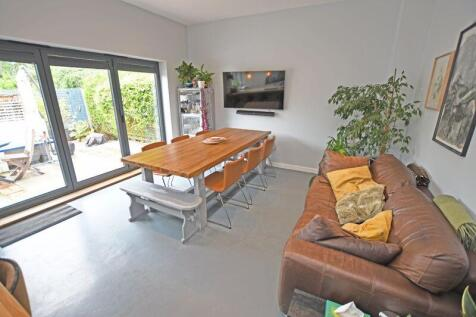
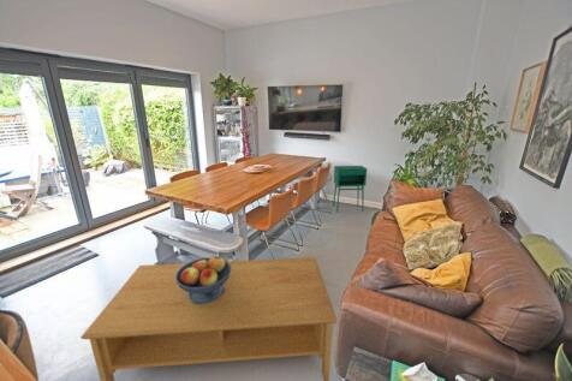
+ storage cabinet (348, 189)
+ fruit bowl (204, 278)
+ coffee table (225, 317)
